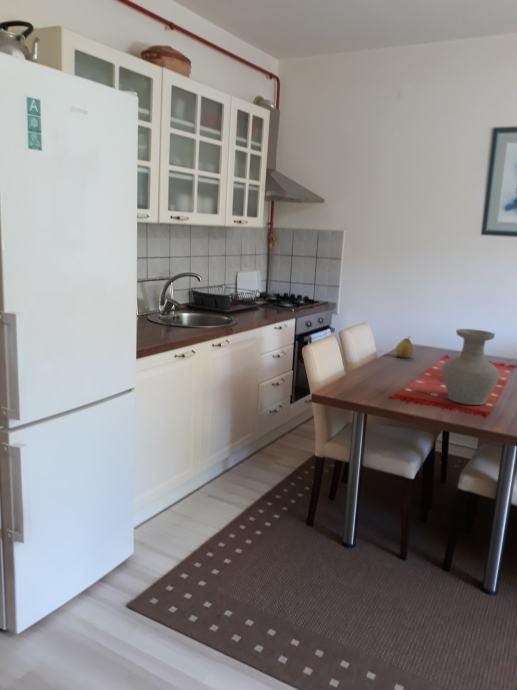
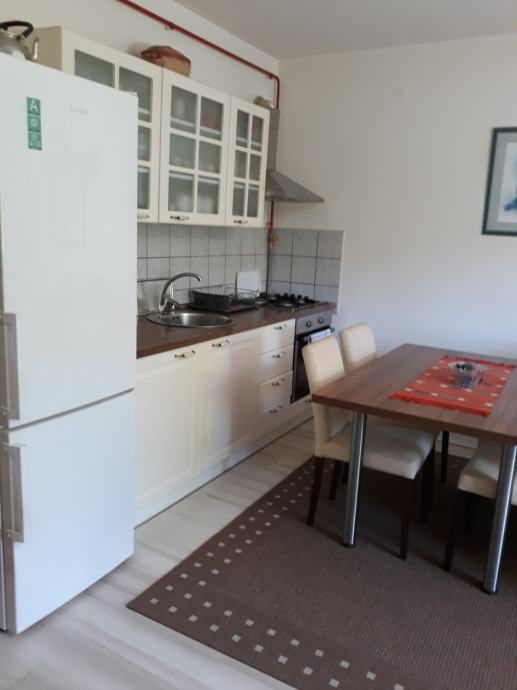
- fruit (404, 346)
- vase (470, 366)
